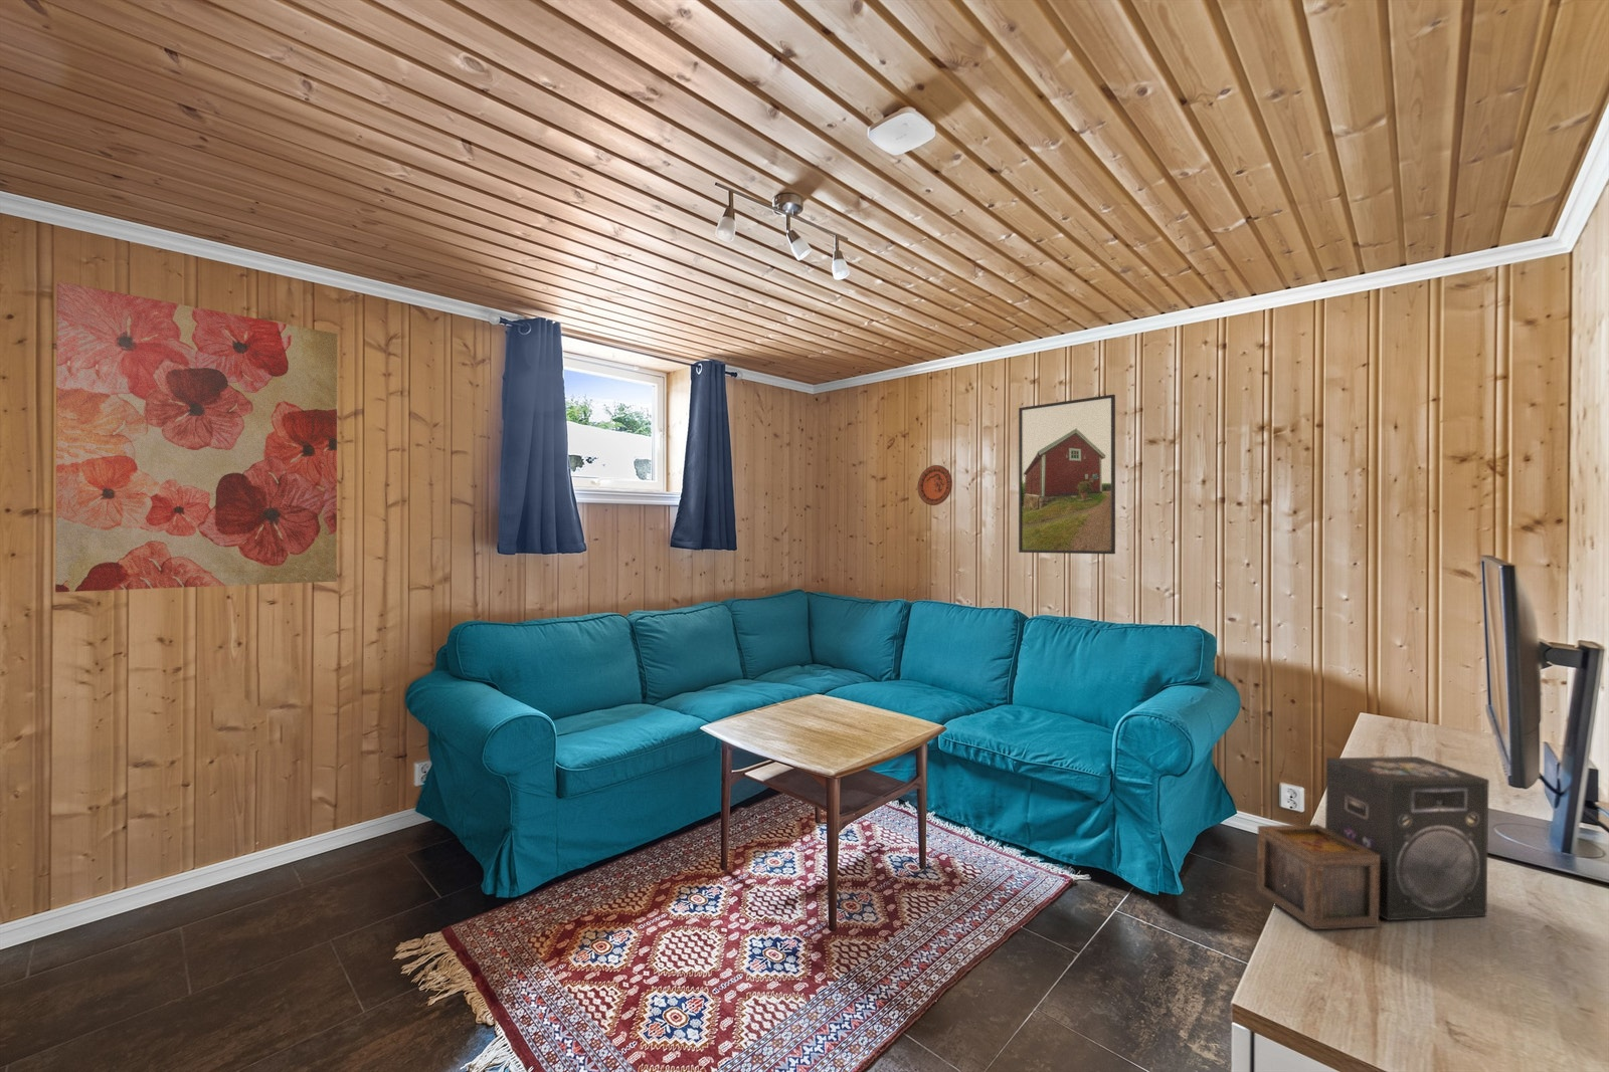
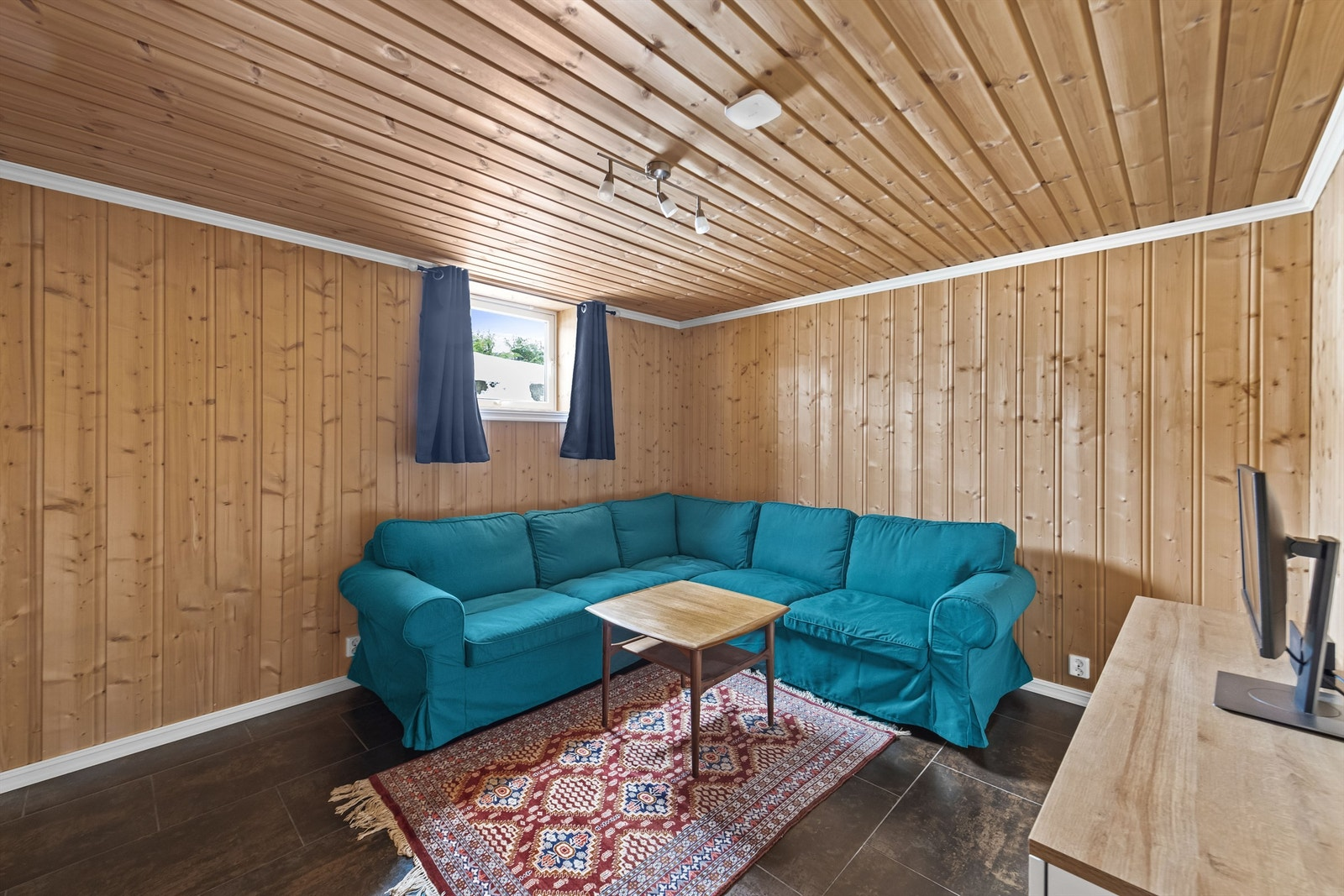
- wall art (212, 449)
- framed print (1064, 477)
- decorative plate (934, 486)
- stereo (1368, 836)
